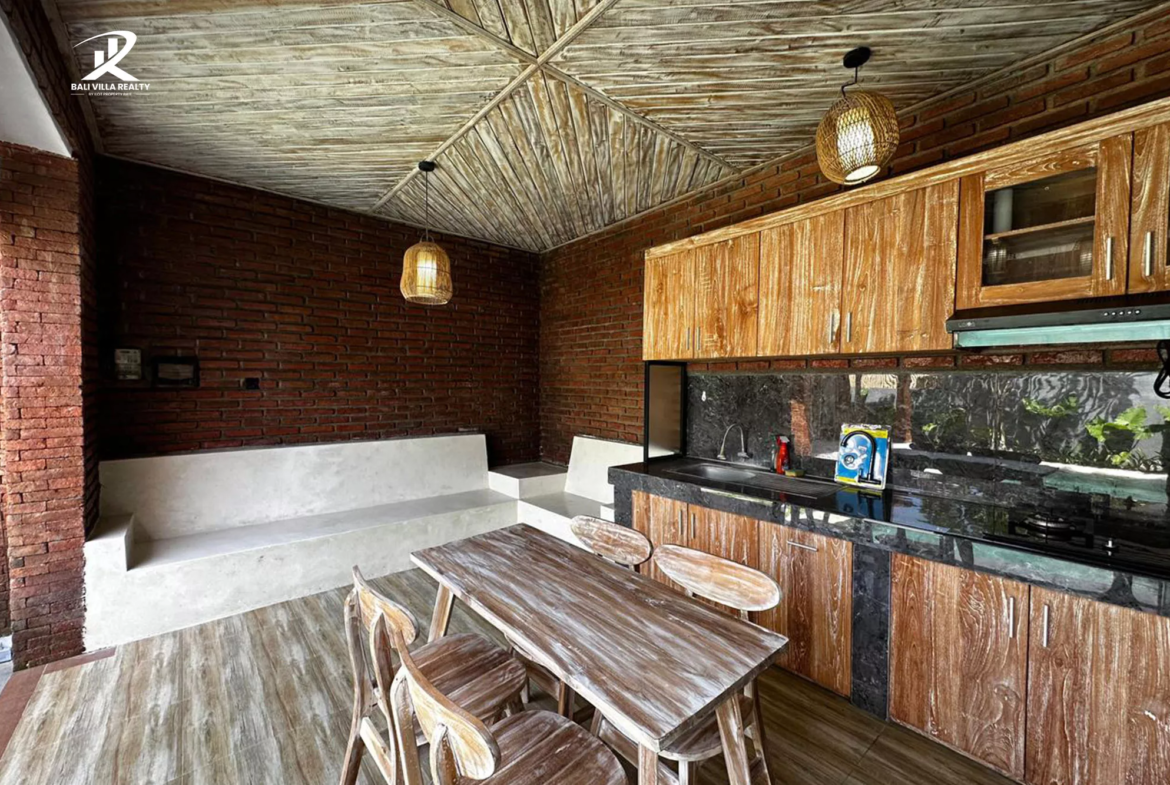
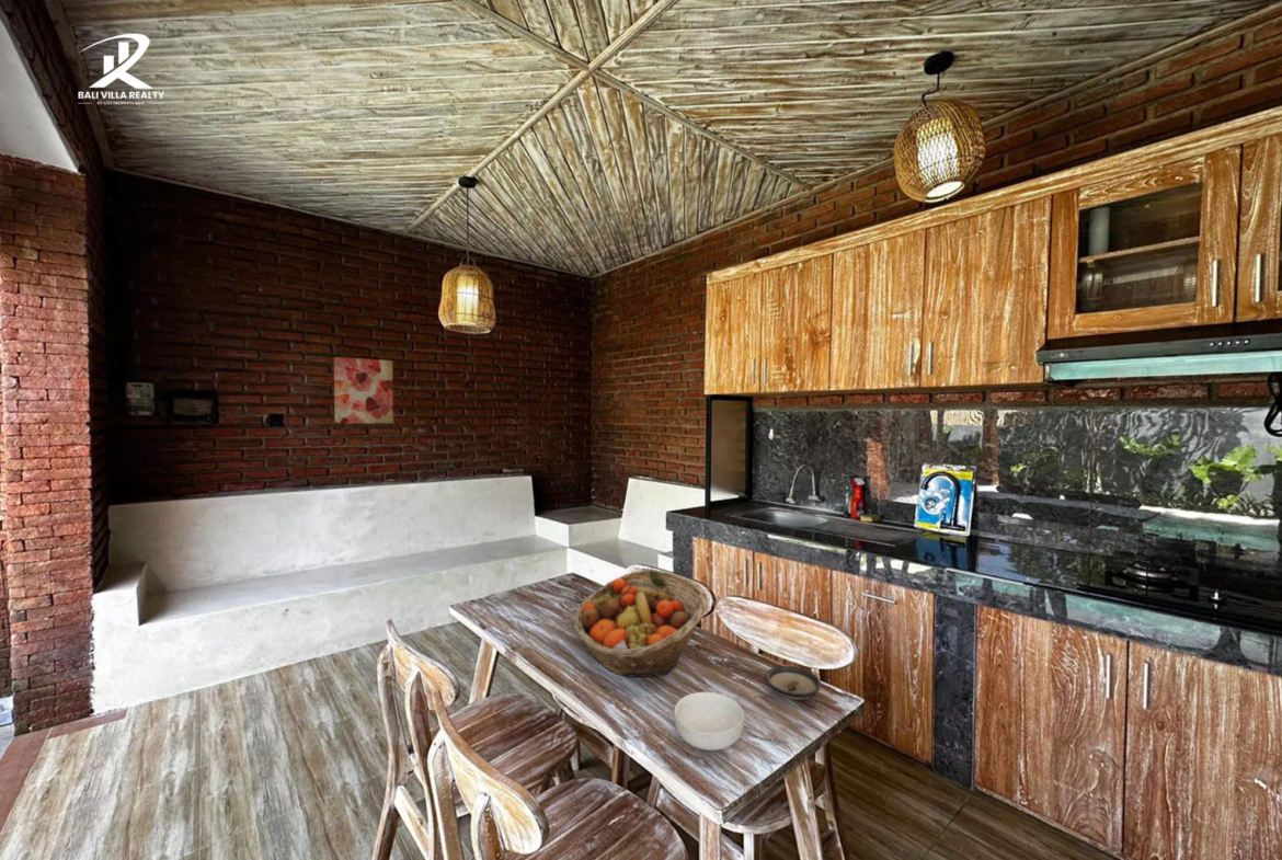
+ fruit basket (639, 618)
+ saucer (792, 685)
+ cereal bowl (708, 724)
+ wall art (364, 391)
